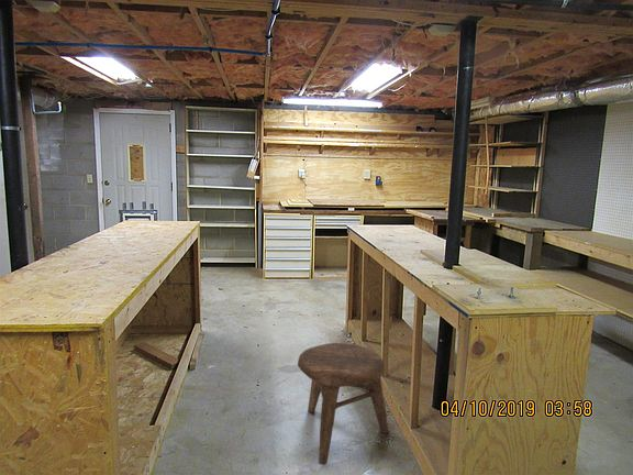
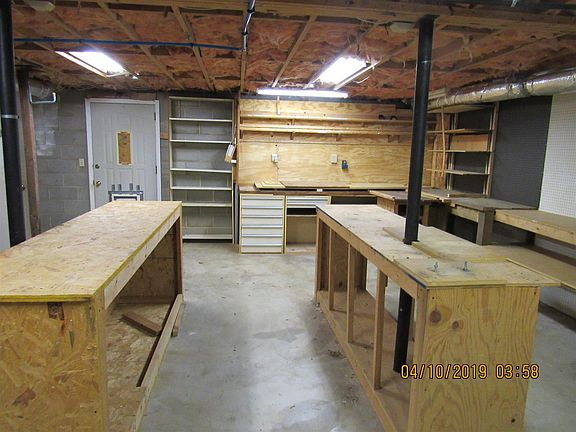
- stool (346, 399)
